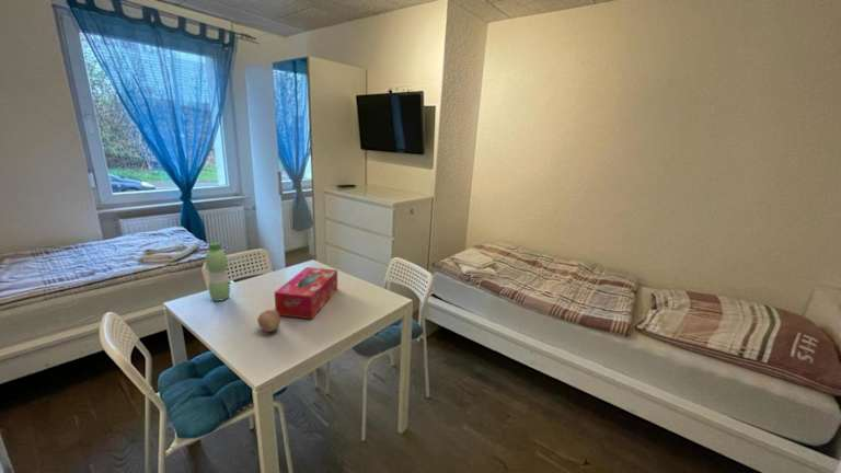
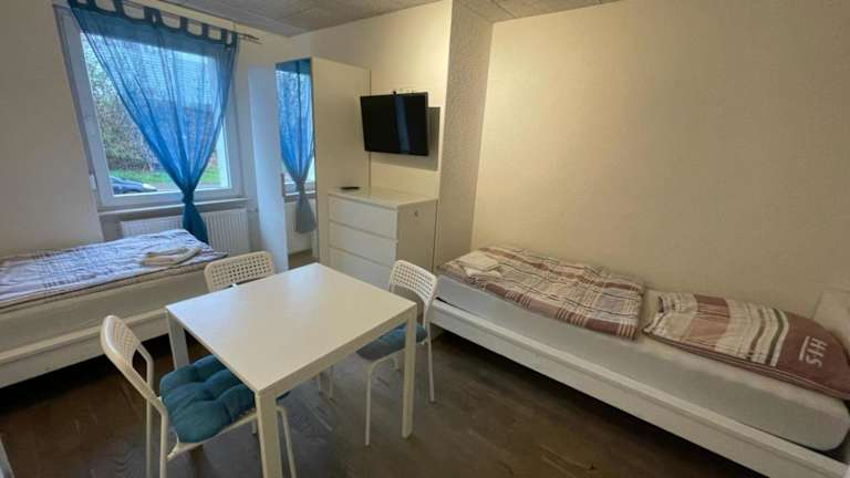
- fruit (268, 321)
- water bottle (217, 272)
- tissue box (309, 290)
